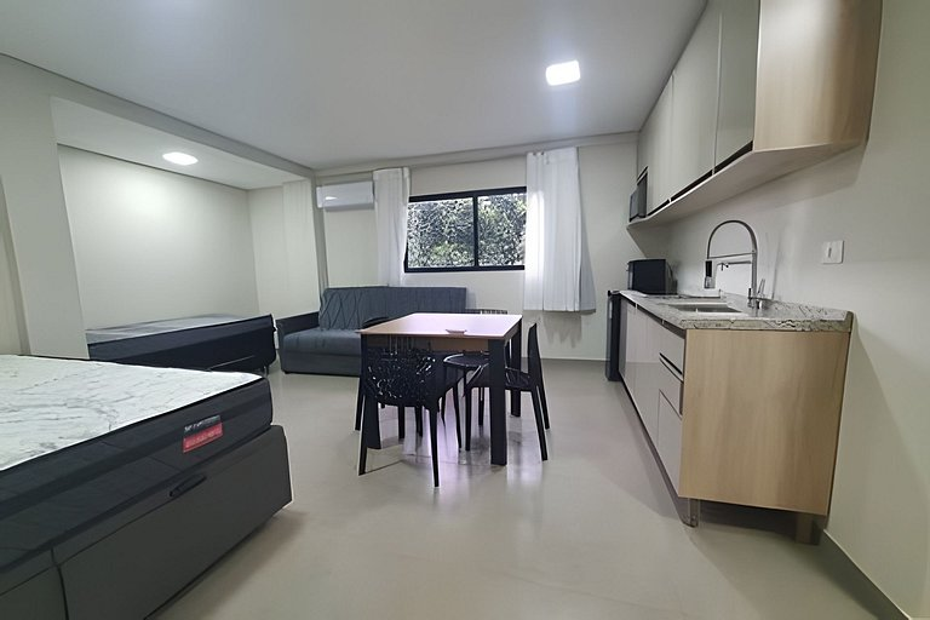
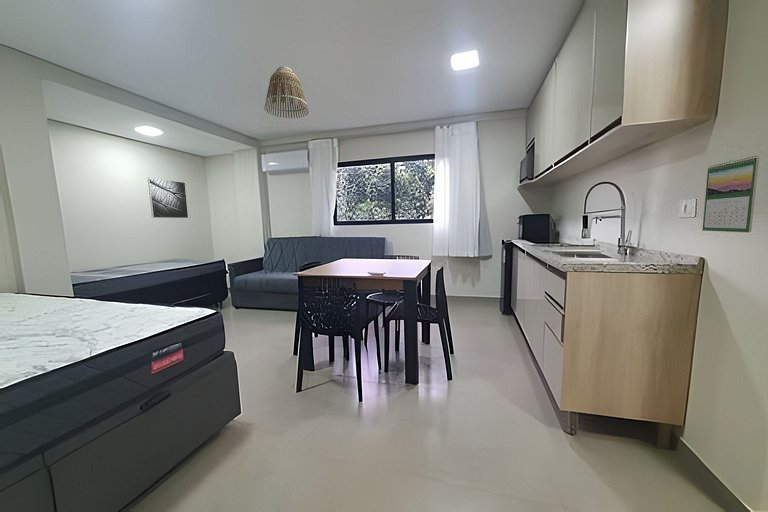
+ calendar (727, 196)
+ lamp shade (285, 90)
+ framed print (169, 199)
